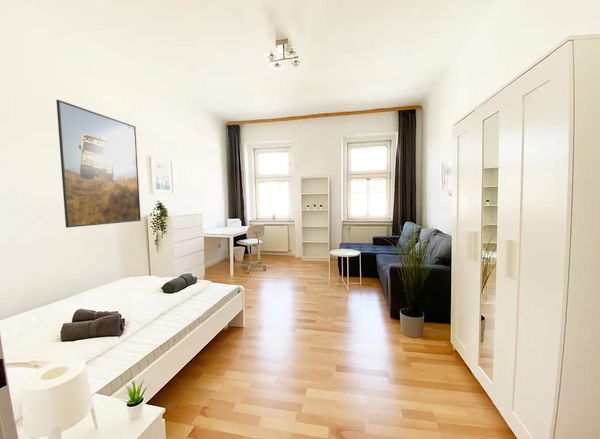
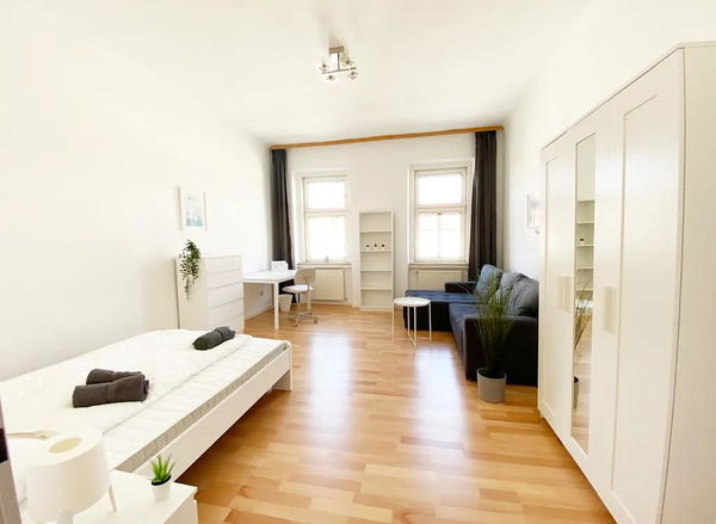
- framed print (105, 170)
